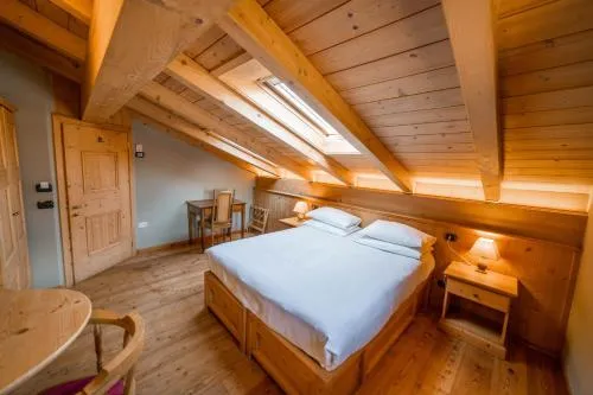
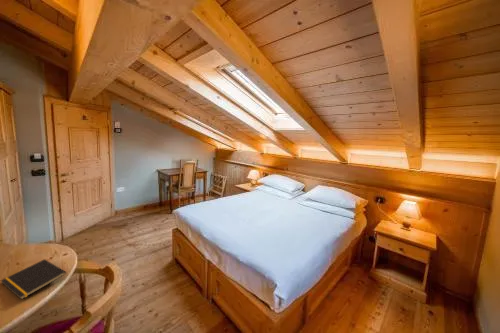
+ notepad (34, 277)
